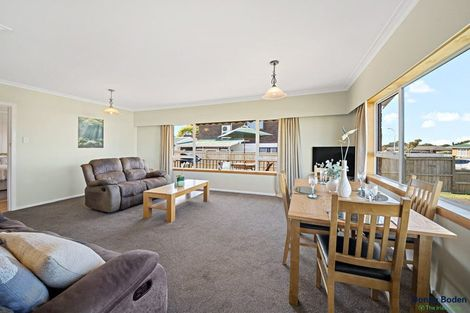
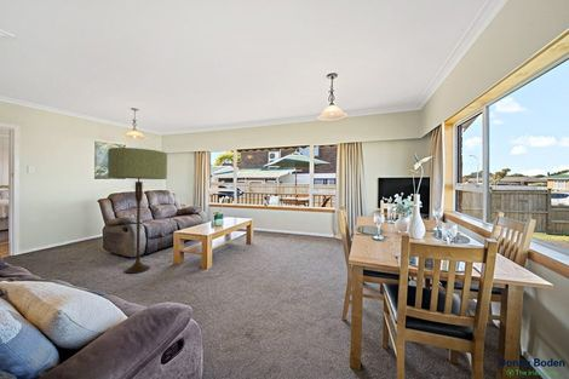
+ floor lamp (138, 209)
